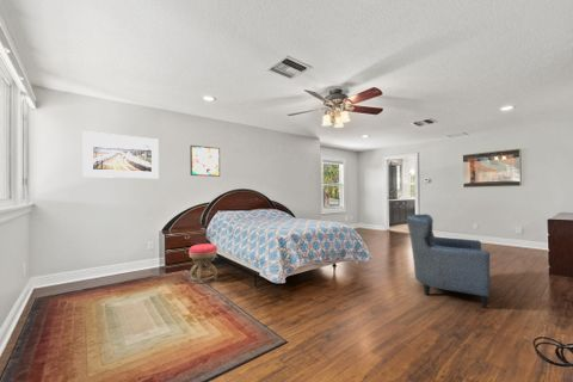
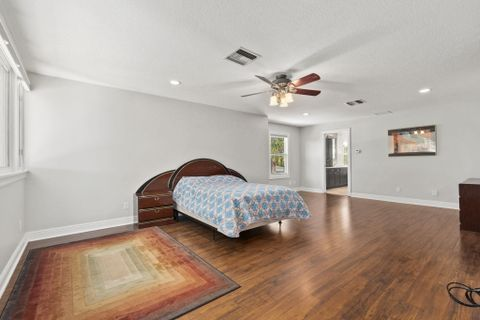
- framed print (123, 156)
- stool (203, 261)
- armchair (444, 253)
- wall art (205, 161)
